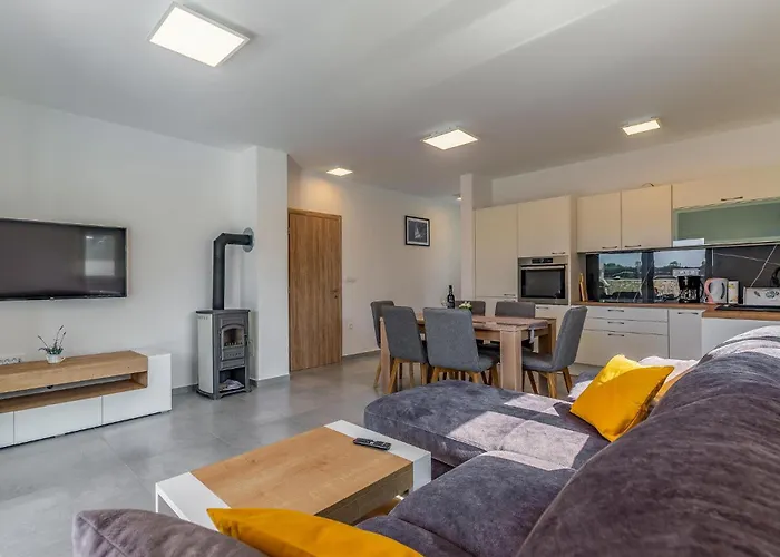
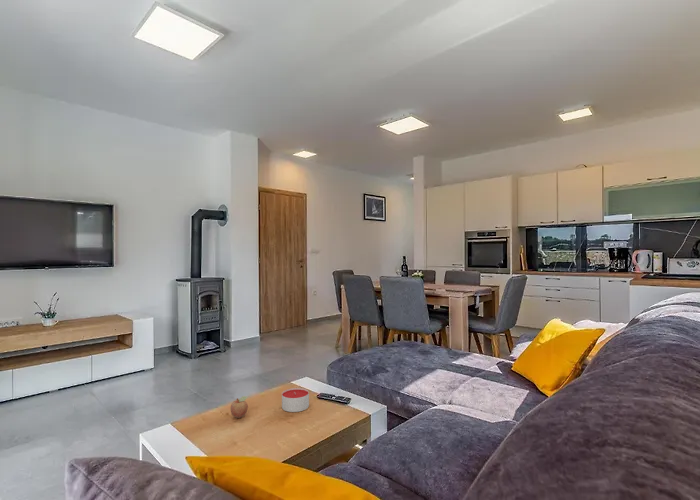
+ candle (295, 399)
+ fruit (239, 407)
